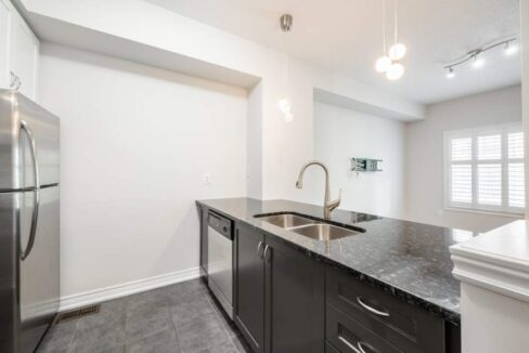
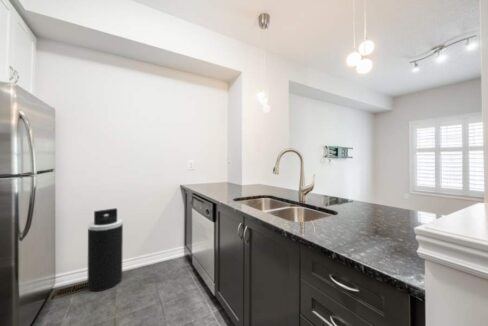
+ trash can (105, 246)
